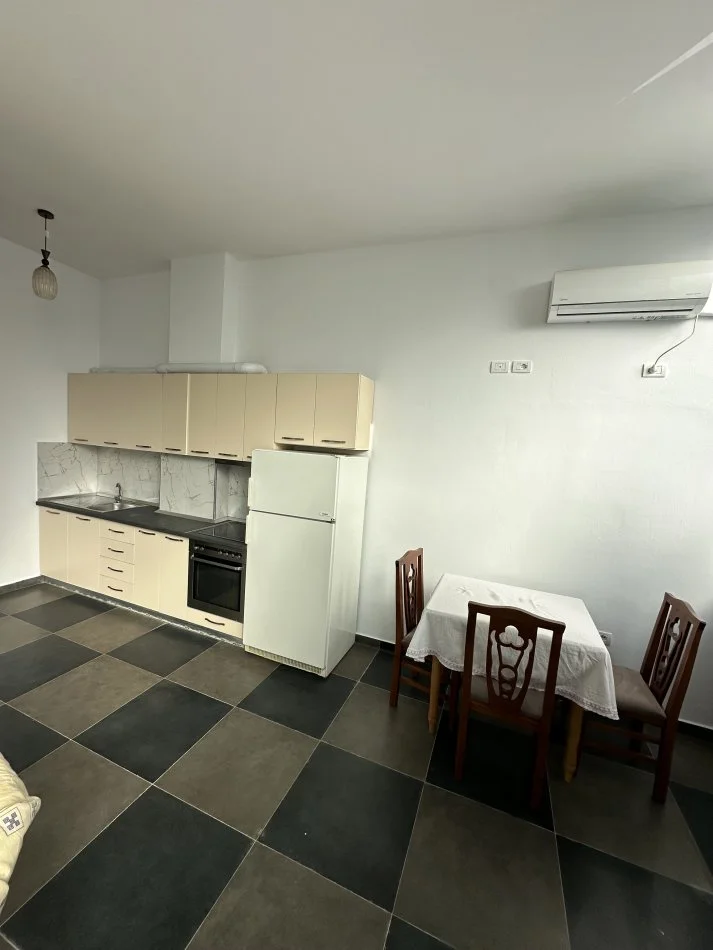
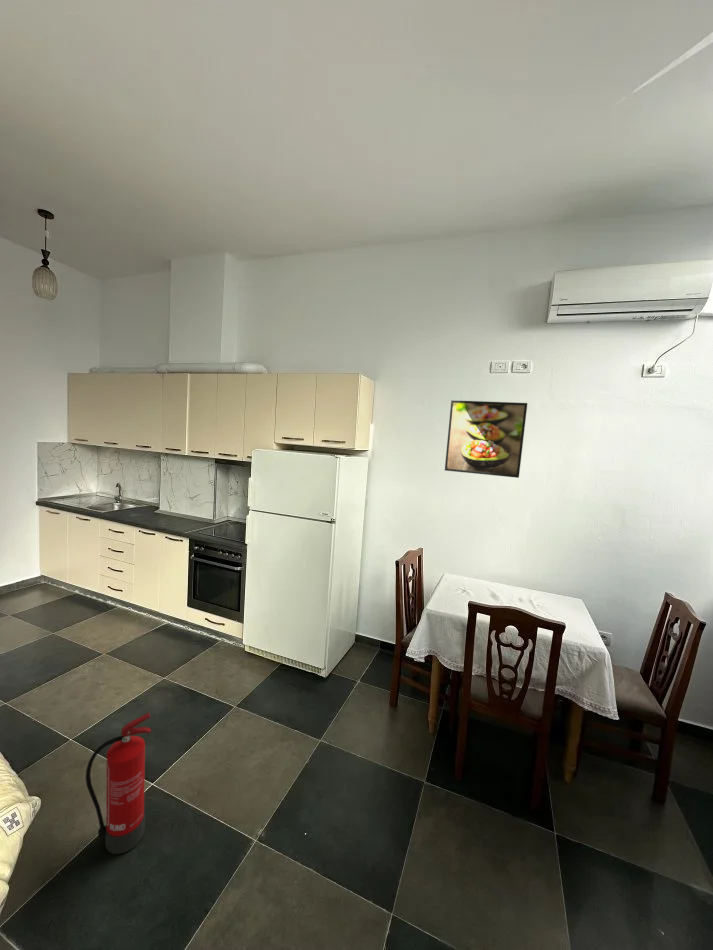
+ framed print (484, 438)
+ fire extinguisher (118, 781)
